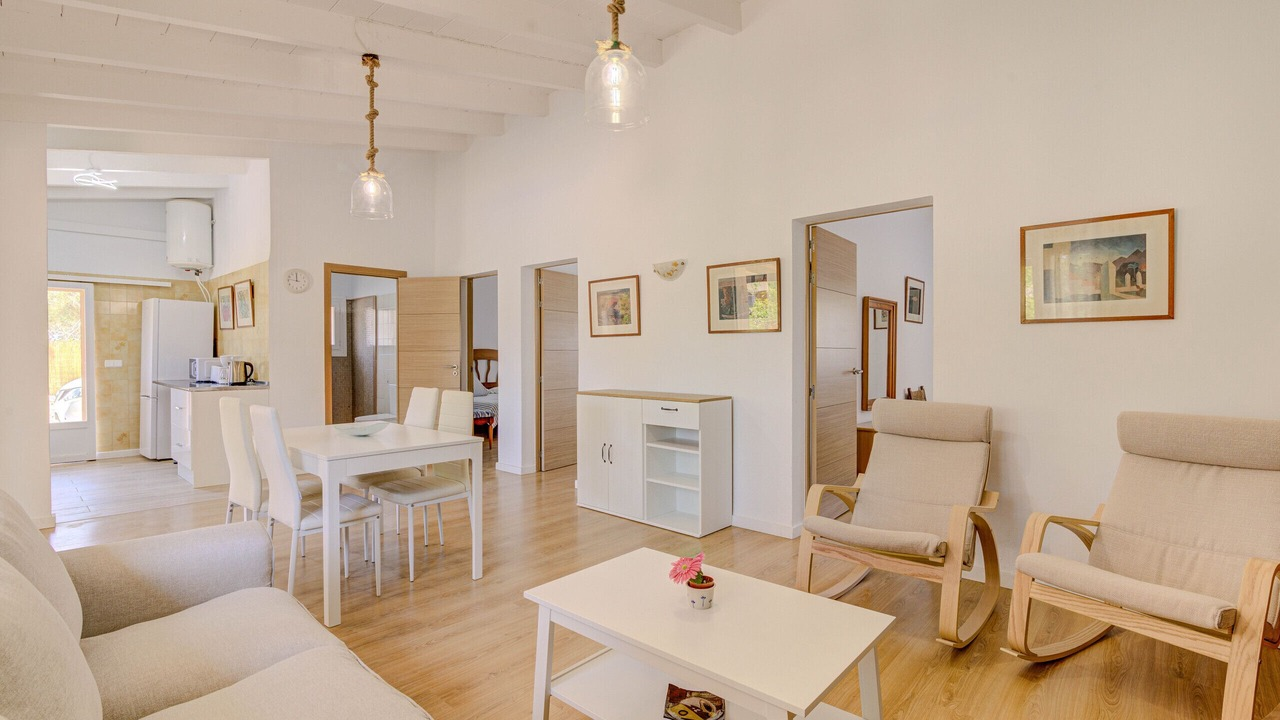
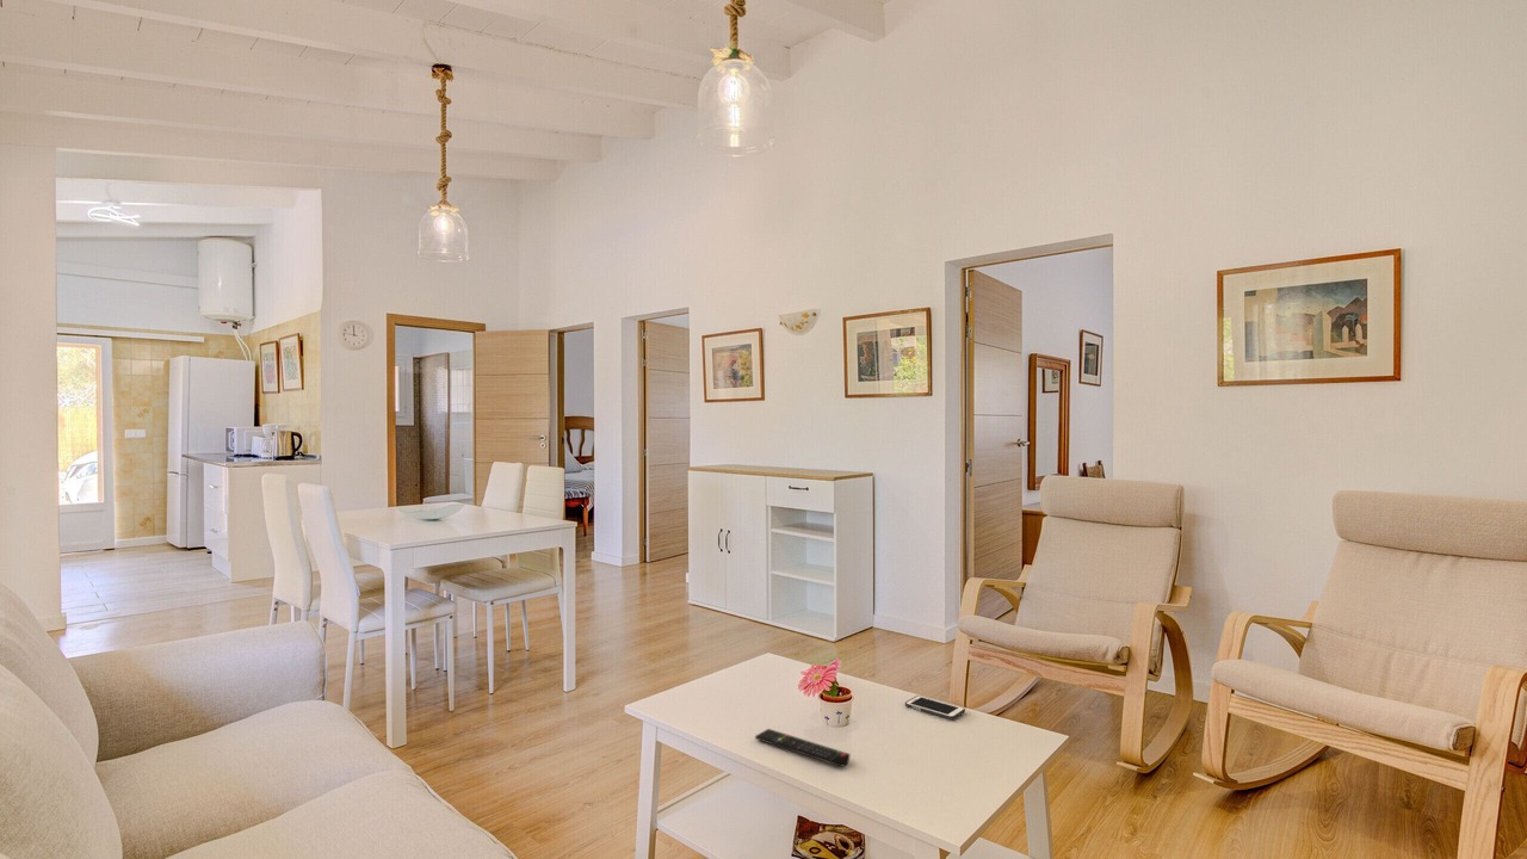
+ remote control (802, 747)
+ cell phone (934, 706)
